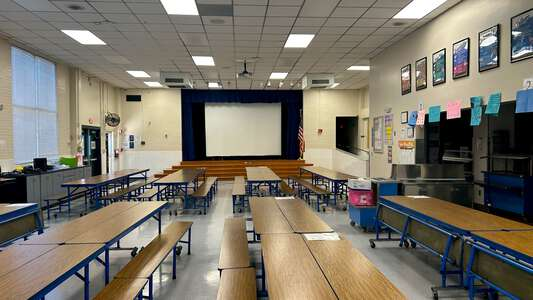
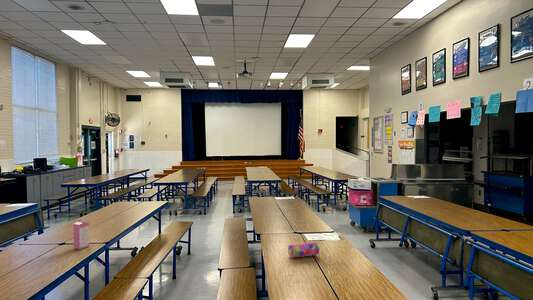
+ pencil case (303, 249)
+ milk carton (81, 234)
